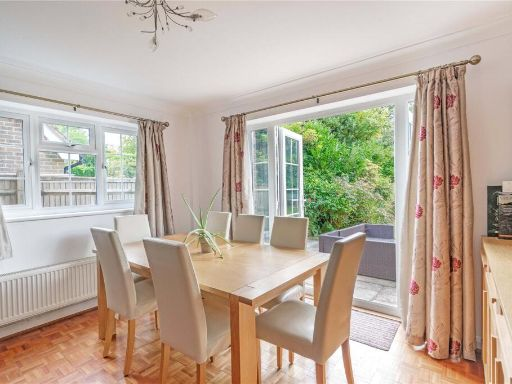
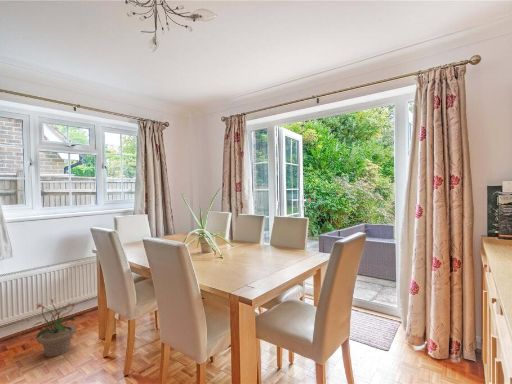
+ potted plant (54, 326)
